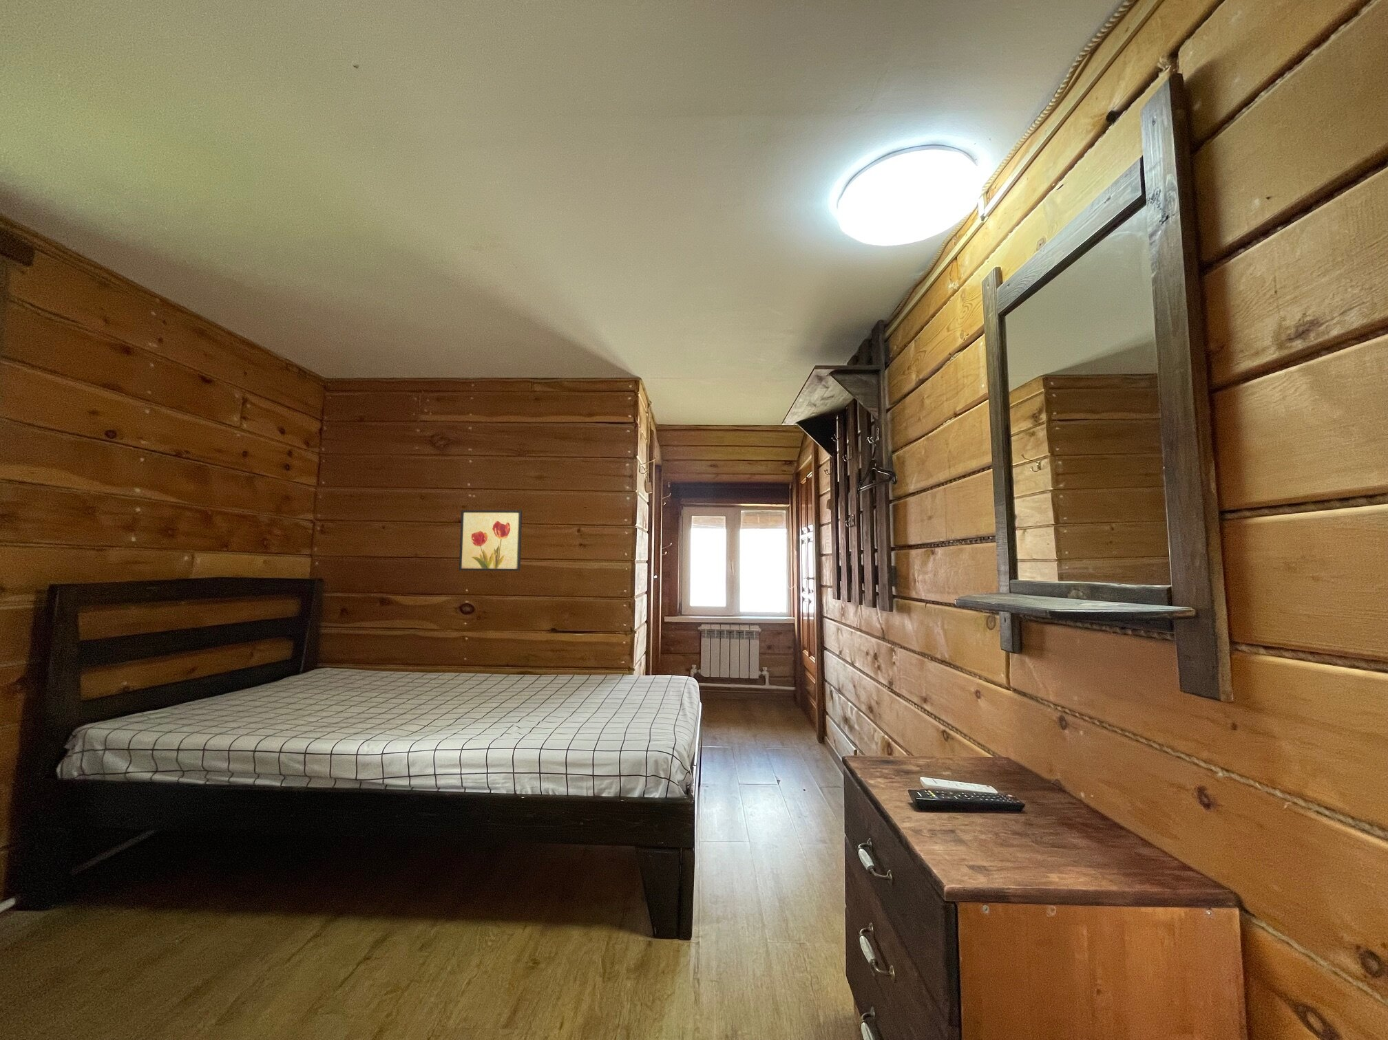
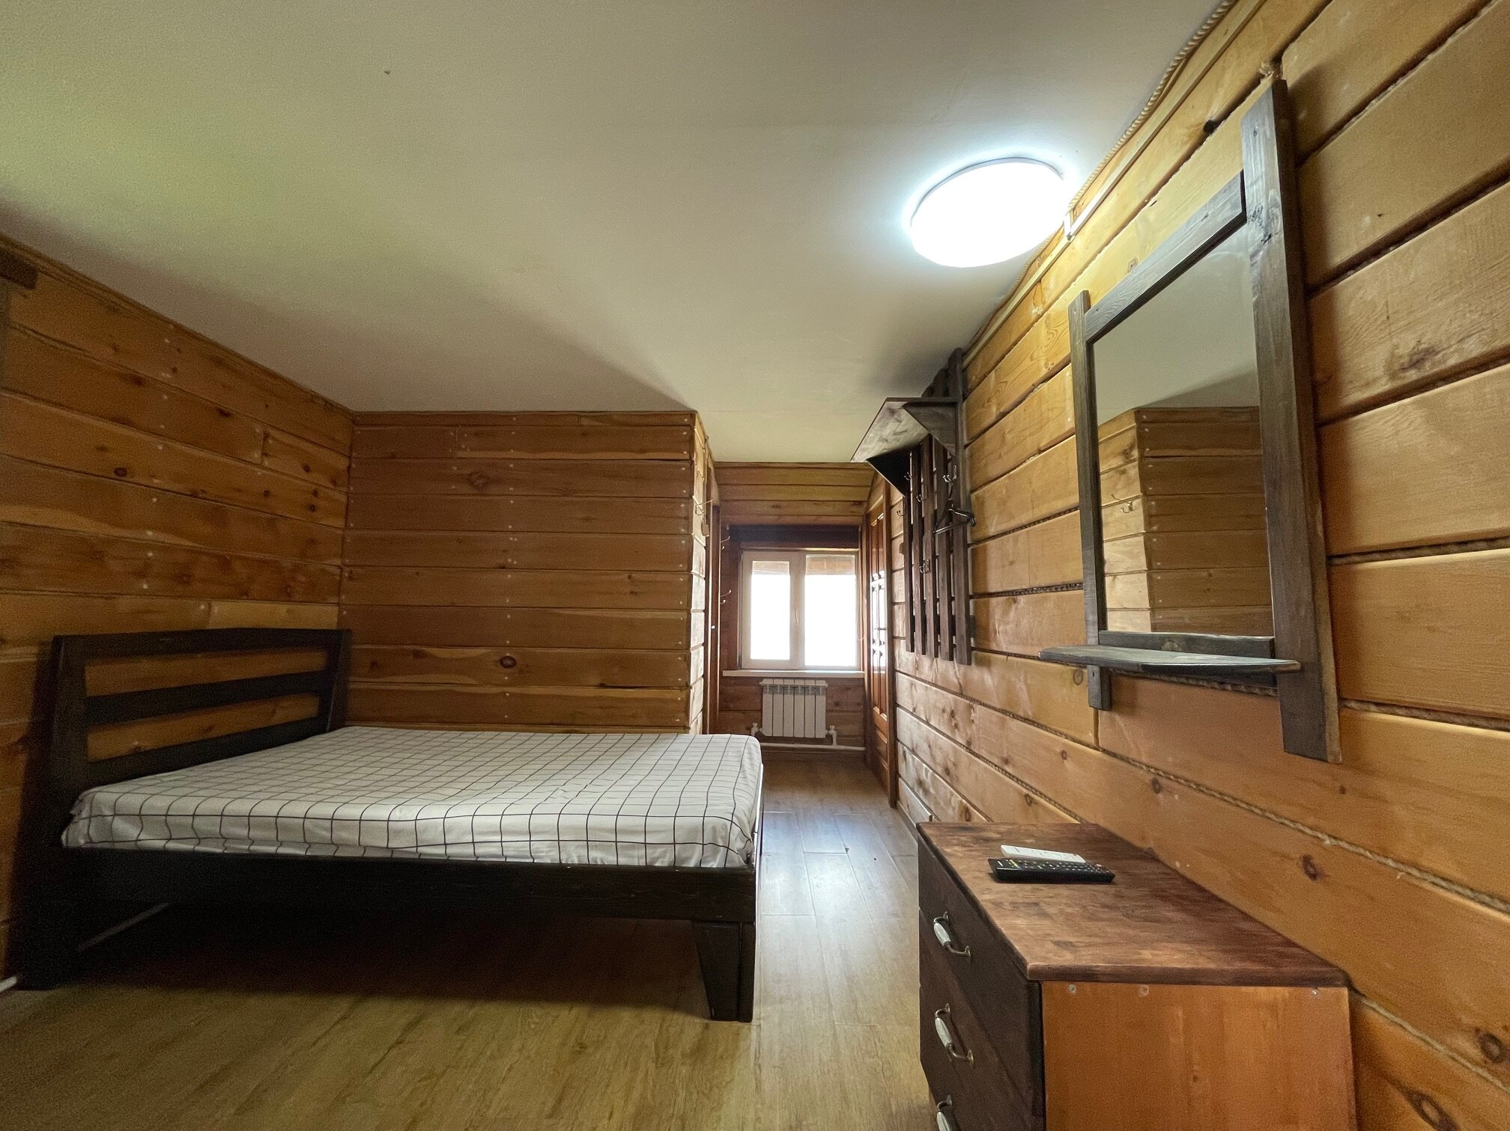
- wall art (491, 540)
